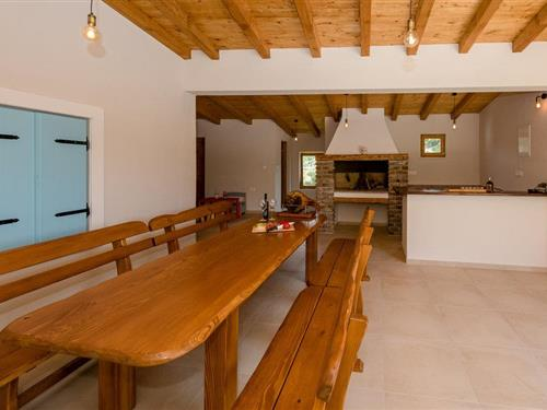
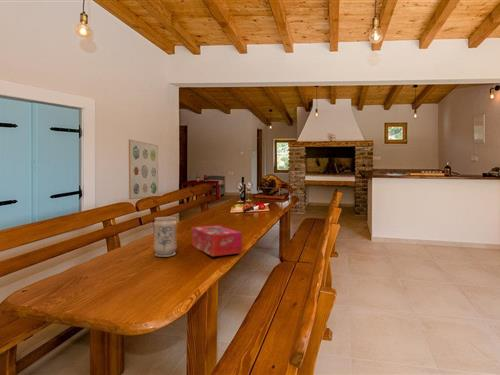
+ tissue box (215, 239)
+ wall art (144, 170)
+ vase (165, 236)
